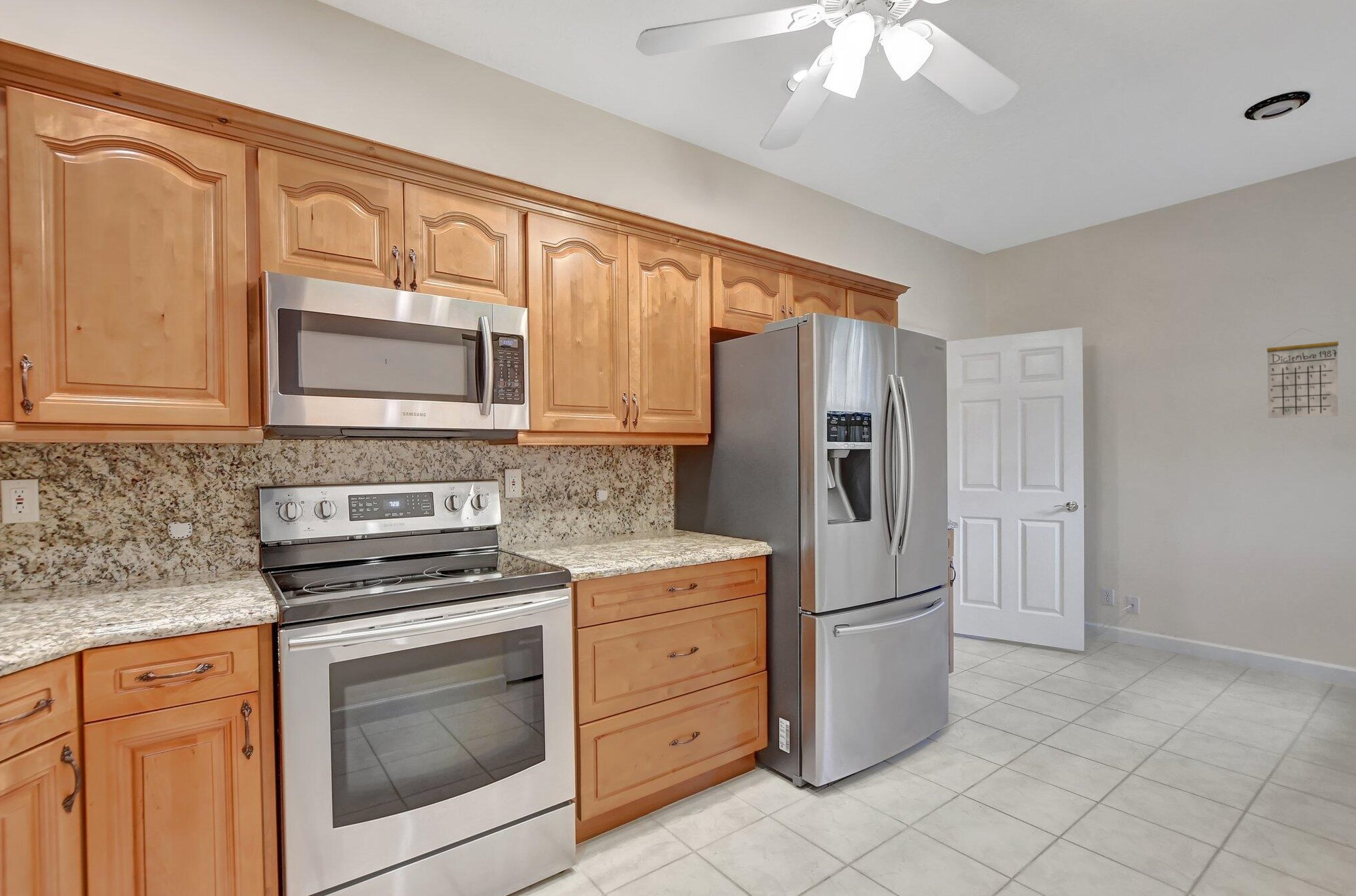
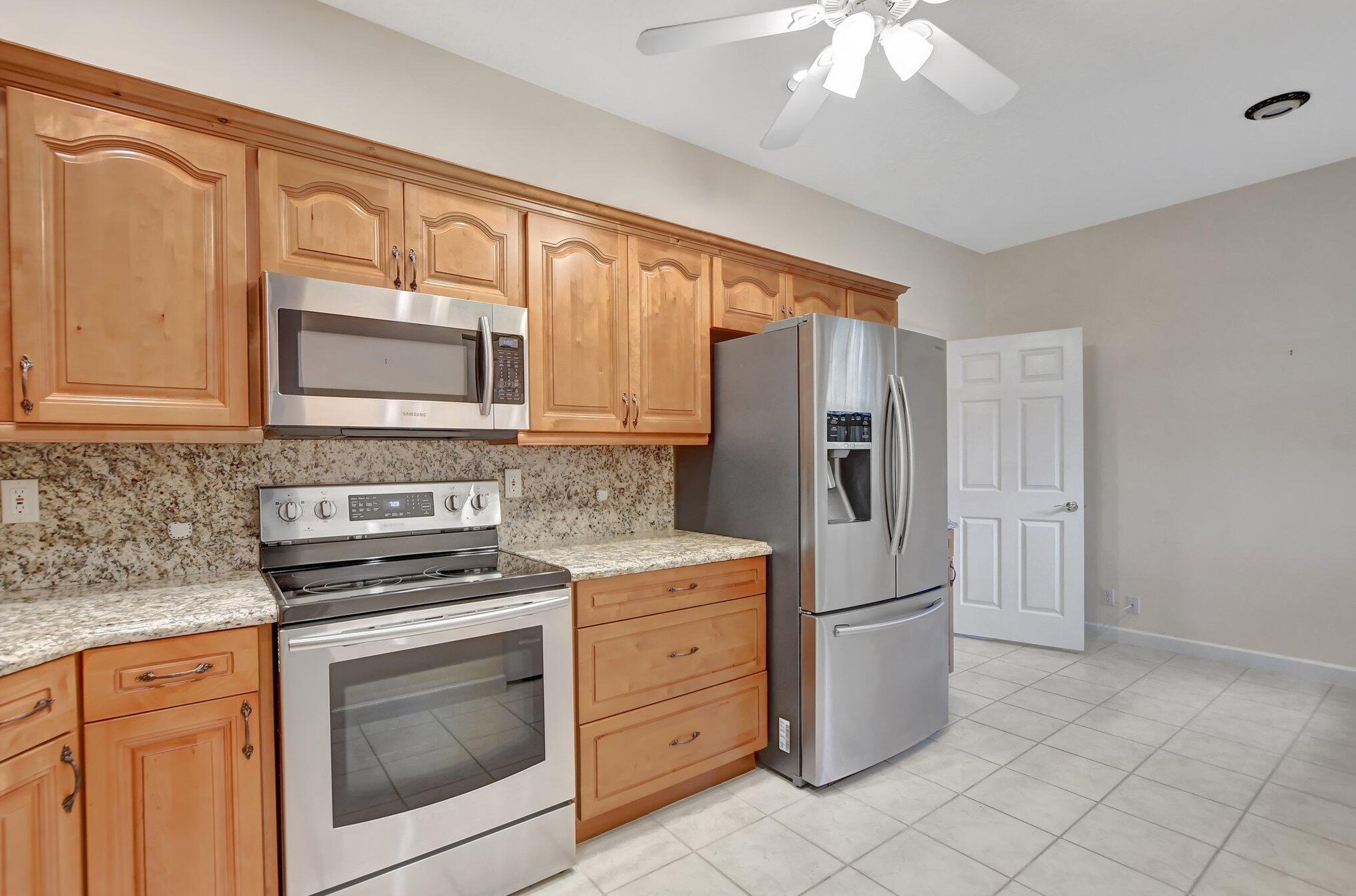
- calendar (1302, 372)
